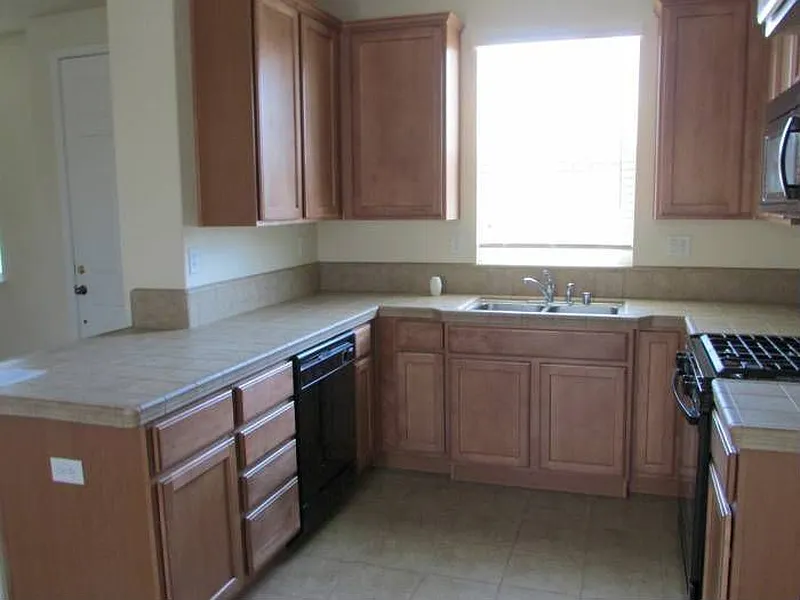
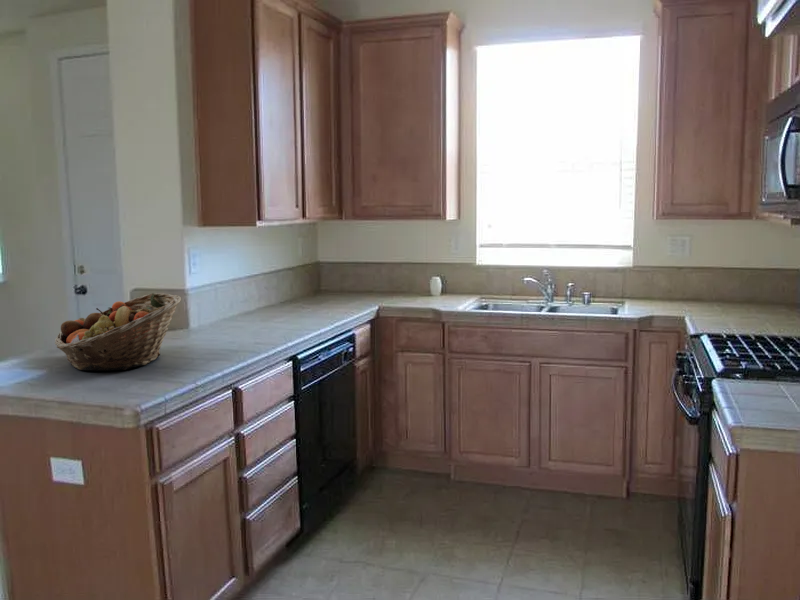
+ fruit basket (119, 329)
